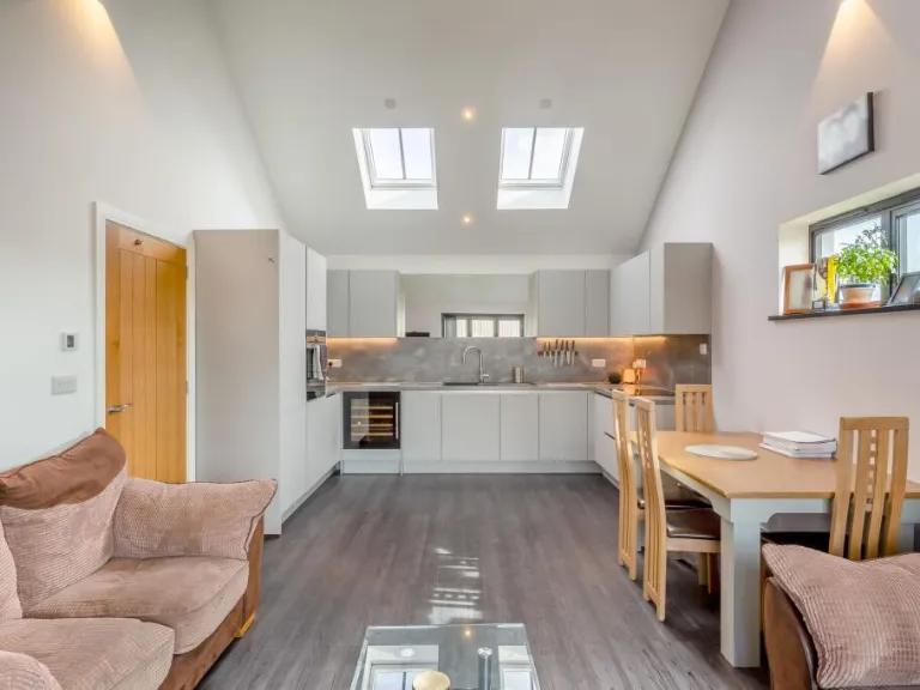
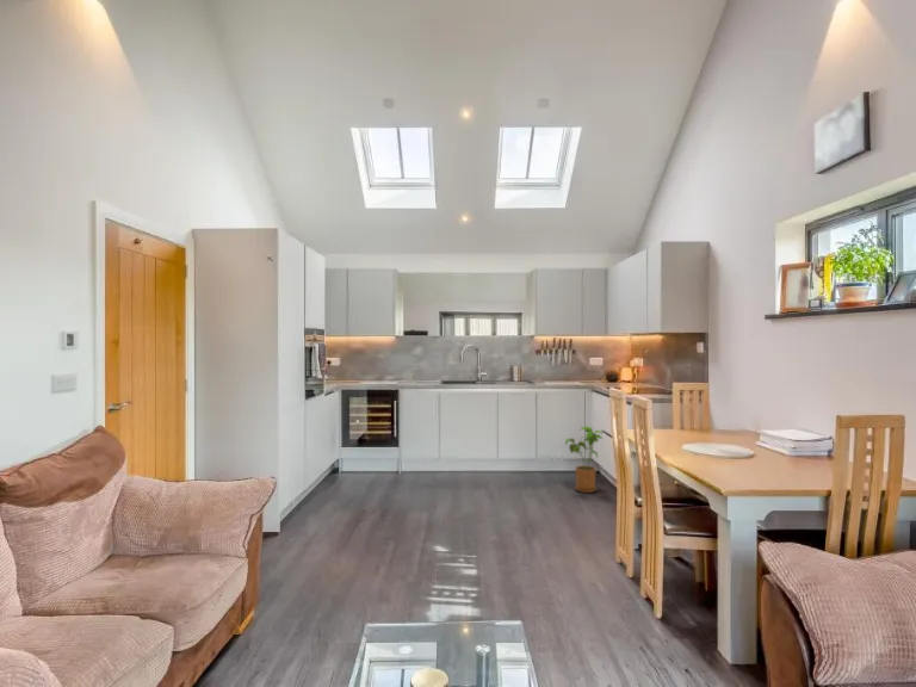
+ house plant (583, 458)
